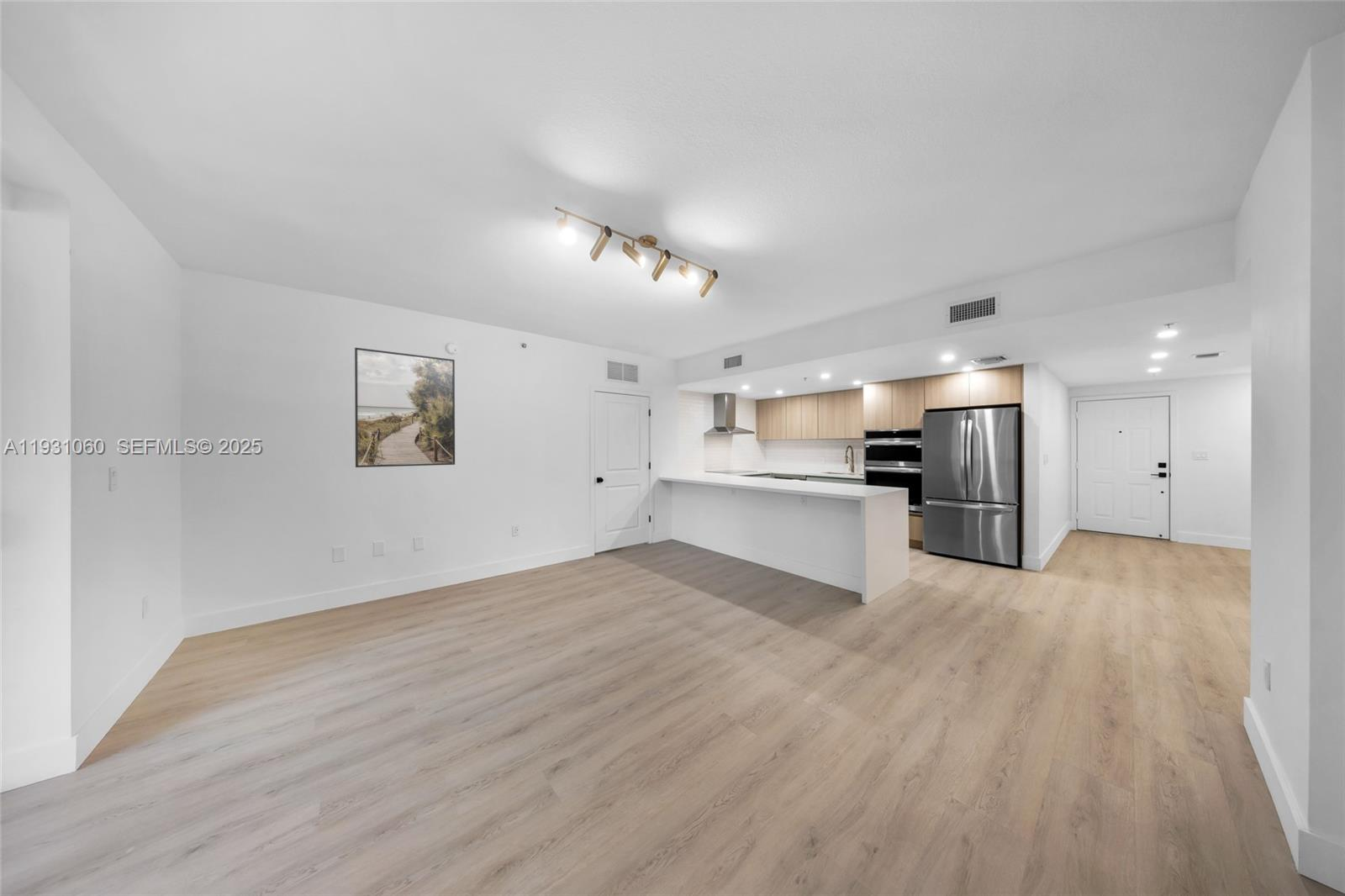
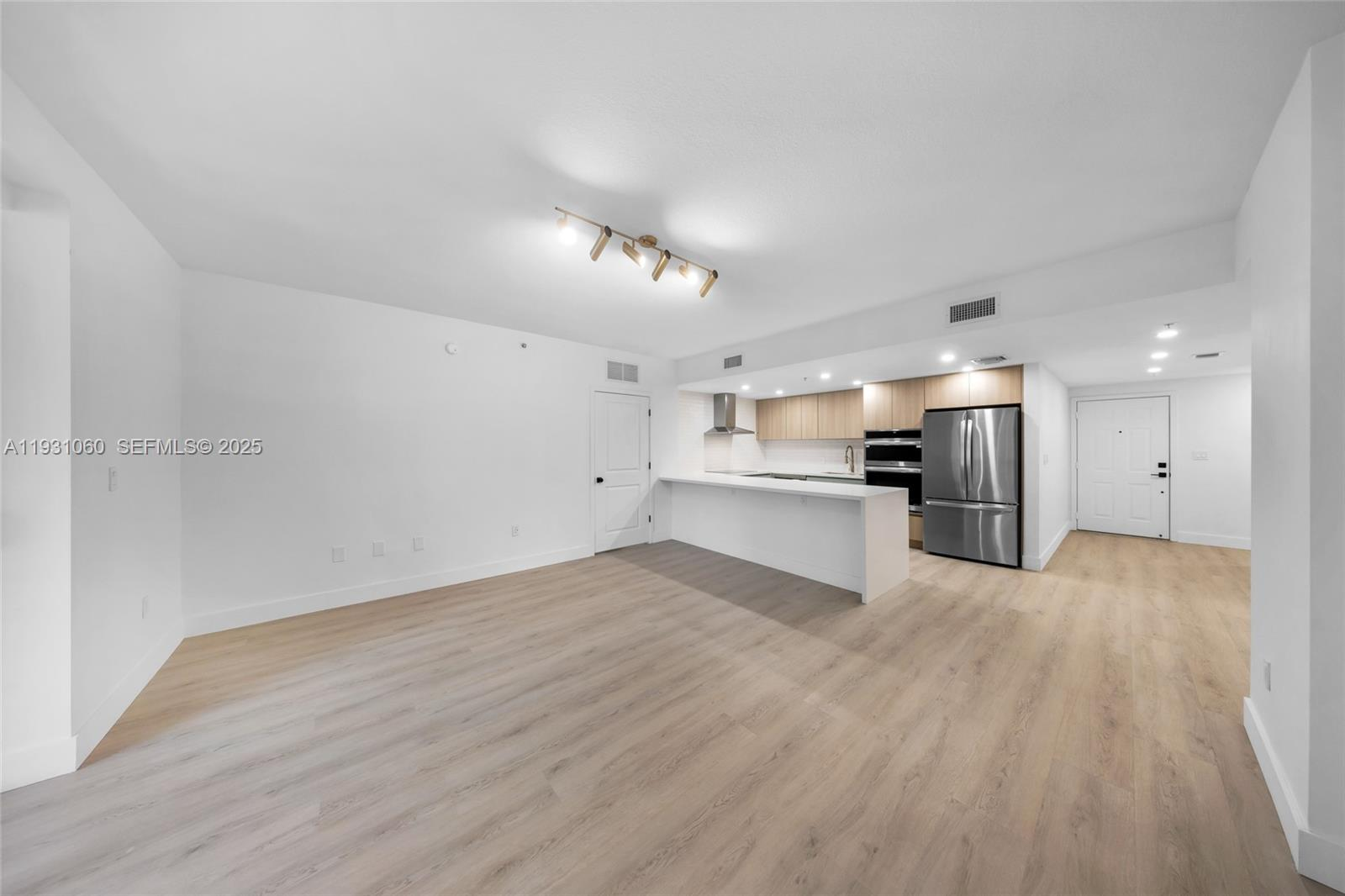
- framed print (408, 409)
